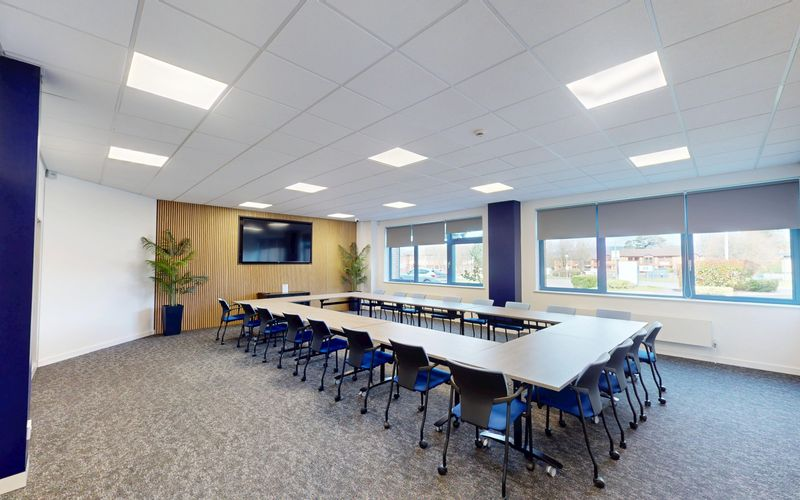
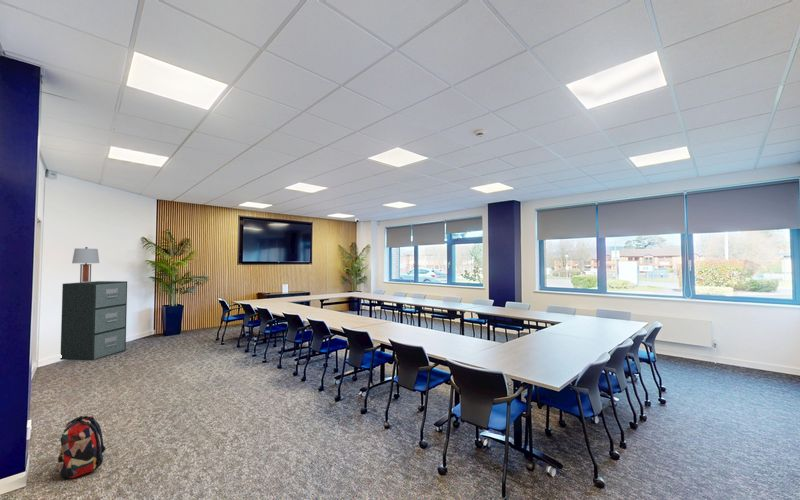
+ filing cabinet (96, 318)
+ lamp (85, 264)
+ backpack (83, 441)
